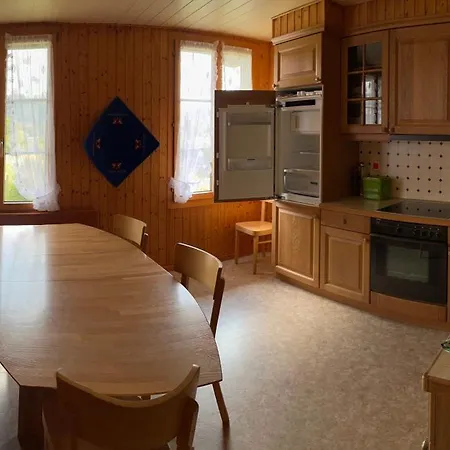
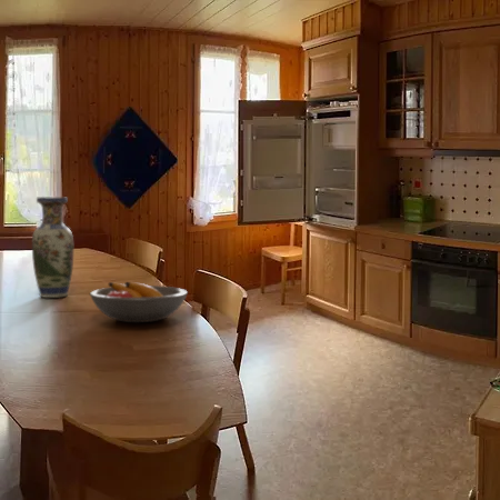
+ vase (52, 247)
+ fruit bowl (139, 301)
